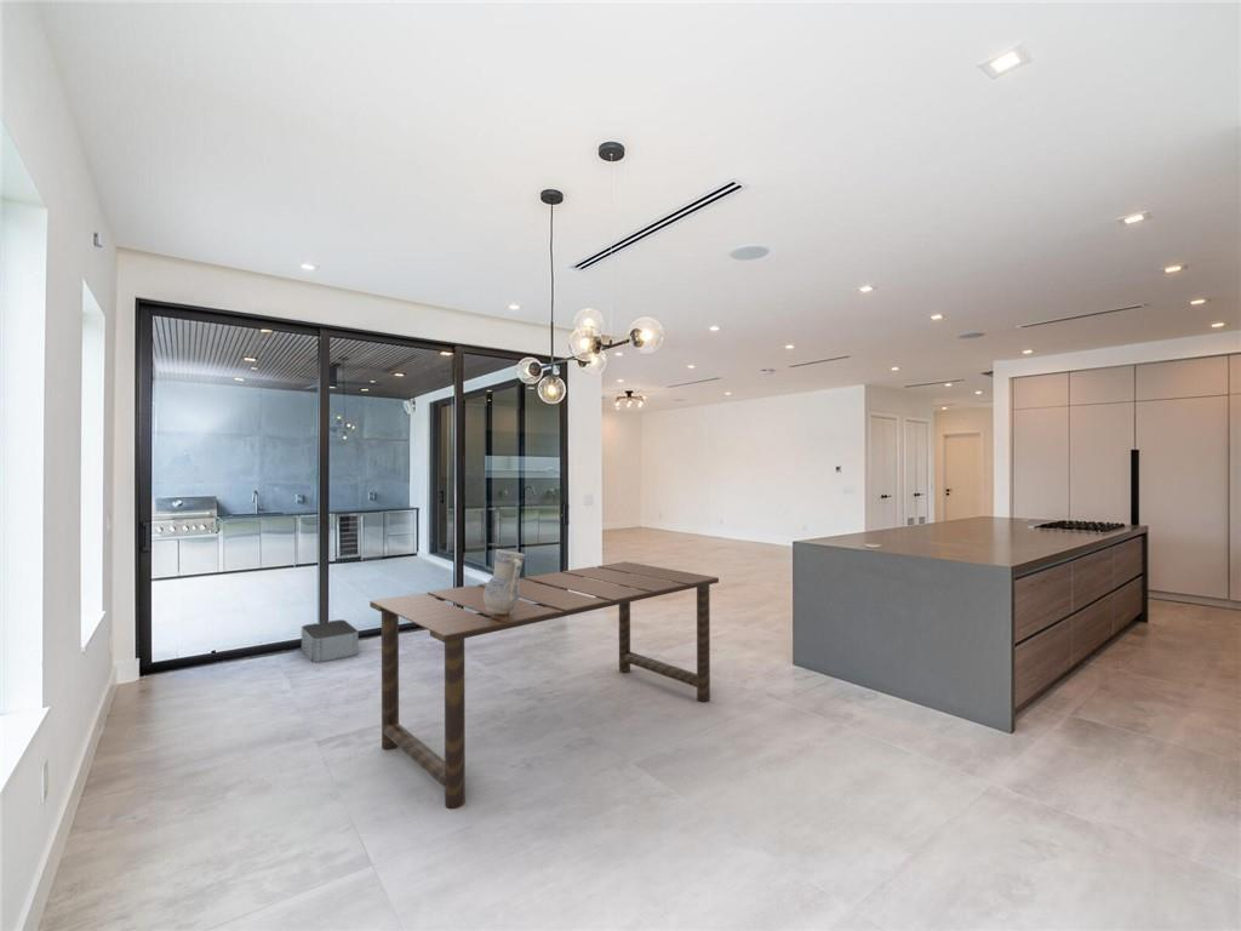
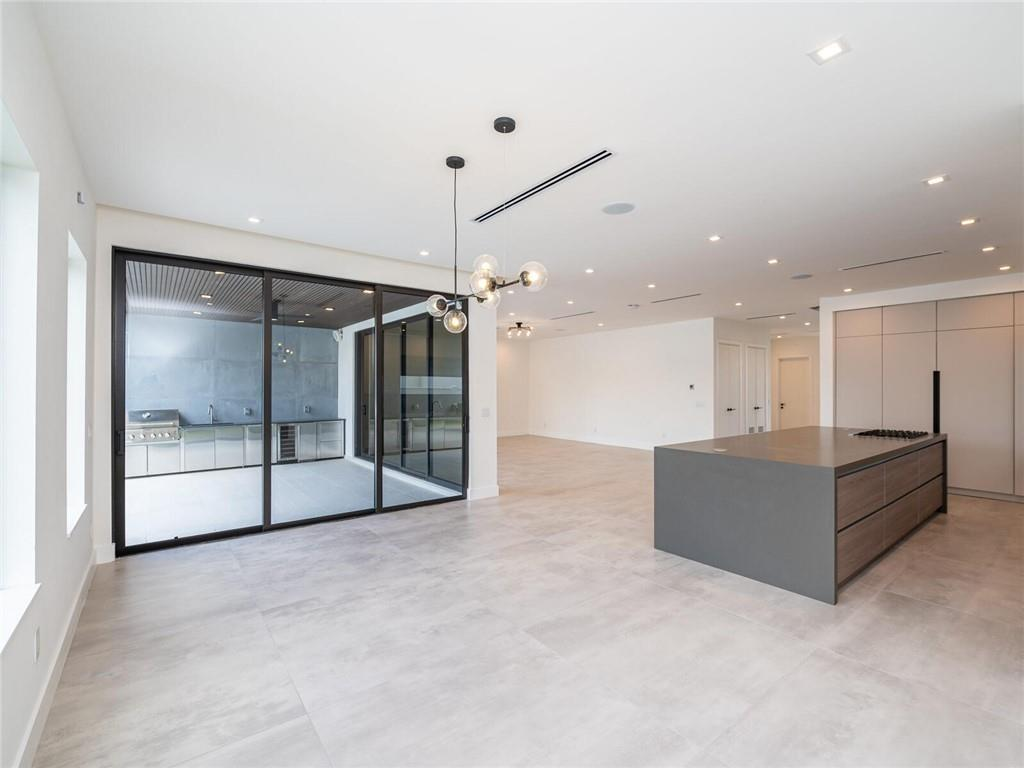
- dining table (553, 618)
- storage bin (328, 639)
- vase (504, 581)
